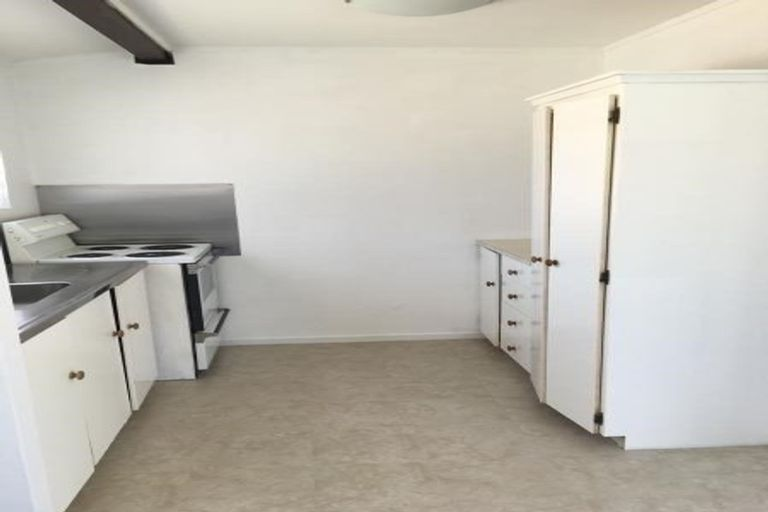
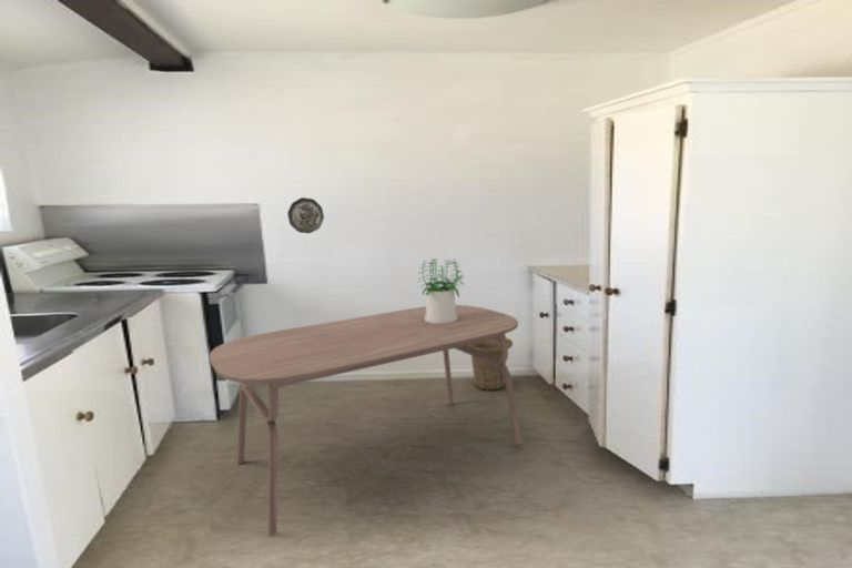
+ potted plant (440, 287)
+ decorative plate (305, 215)
+ basket (488, 363)
+ dining table (372, 366)
